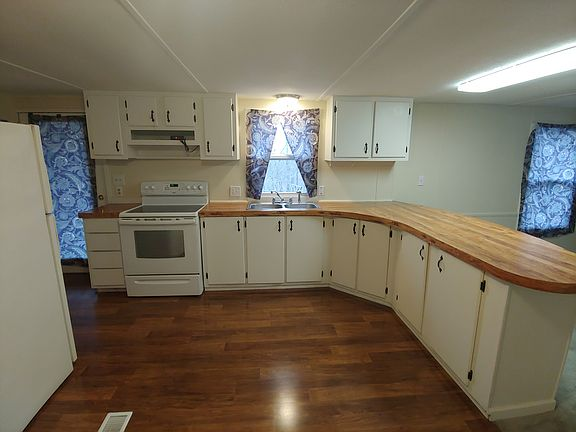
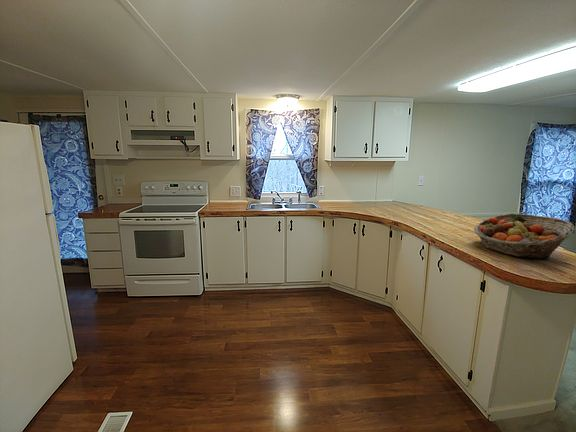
+ fruit basket (518, 233)
